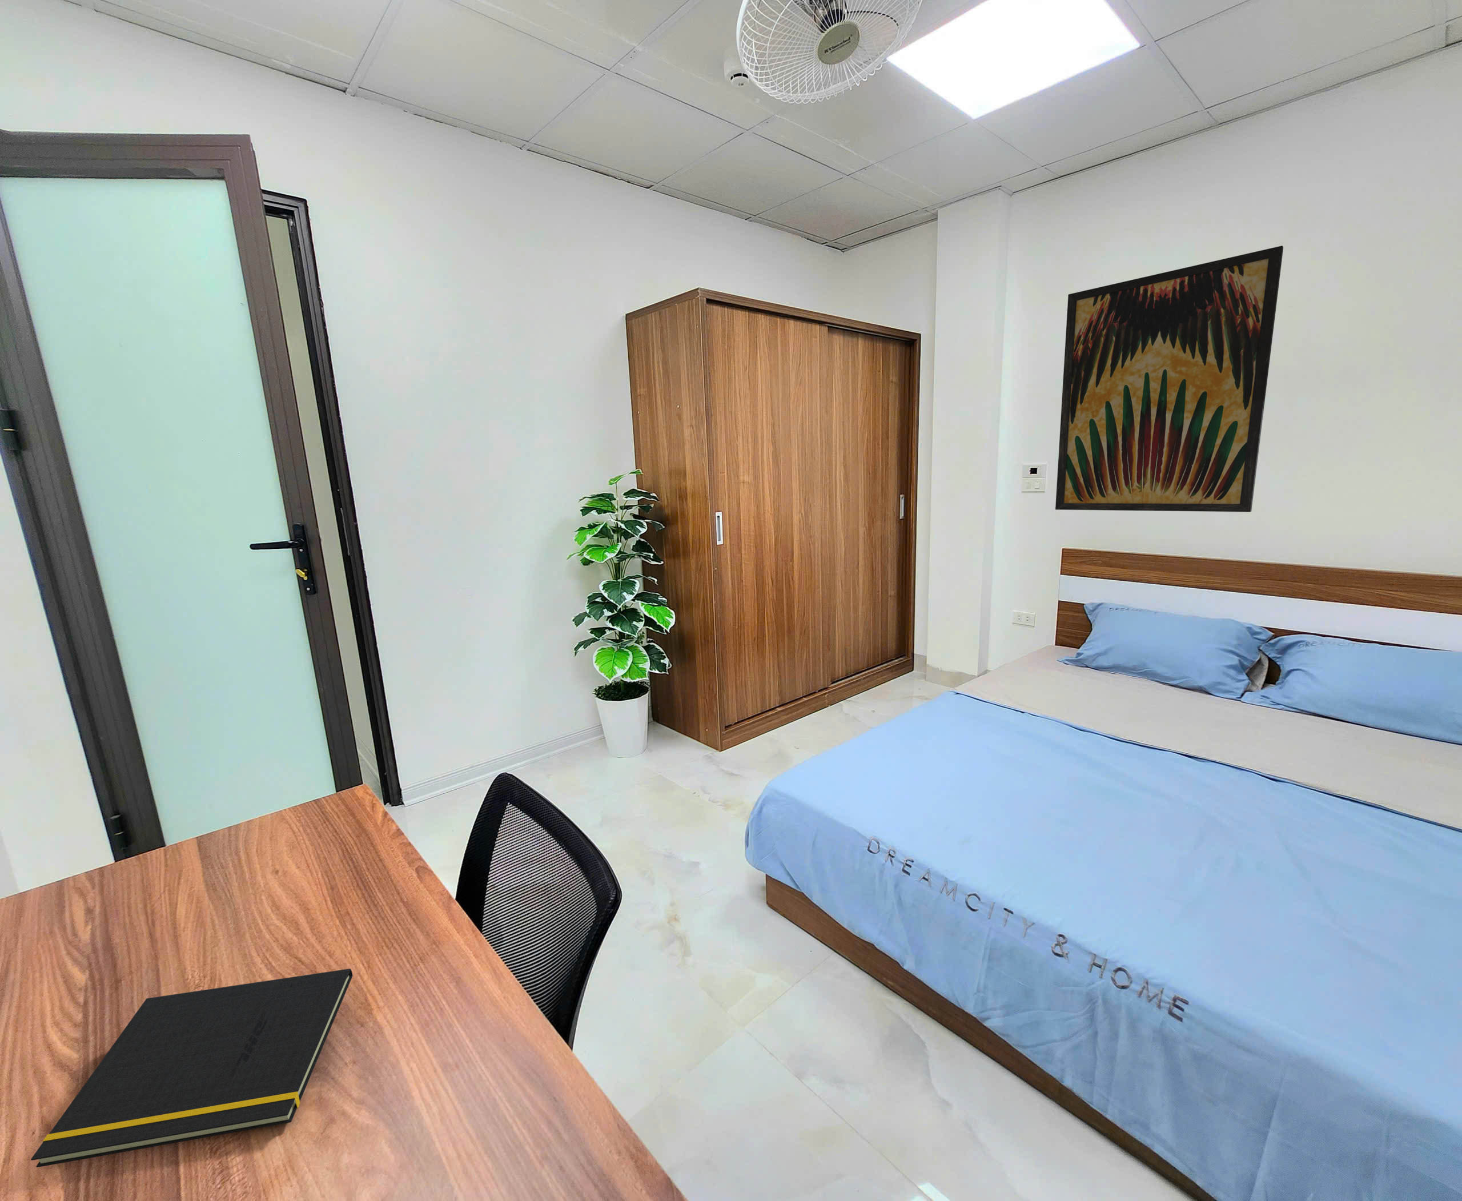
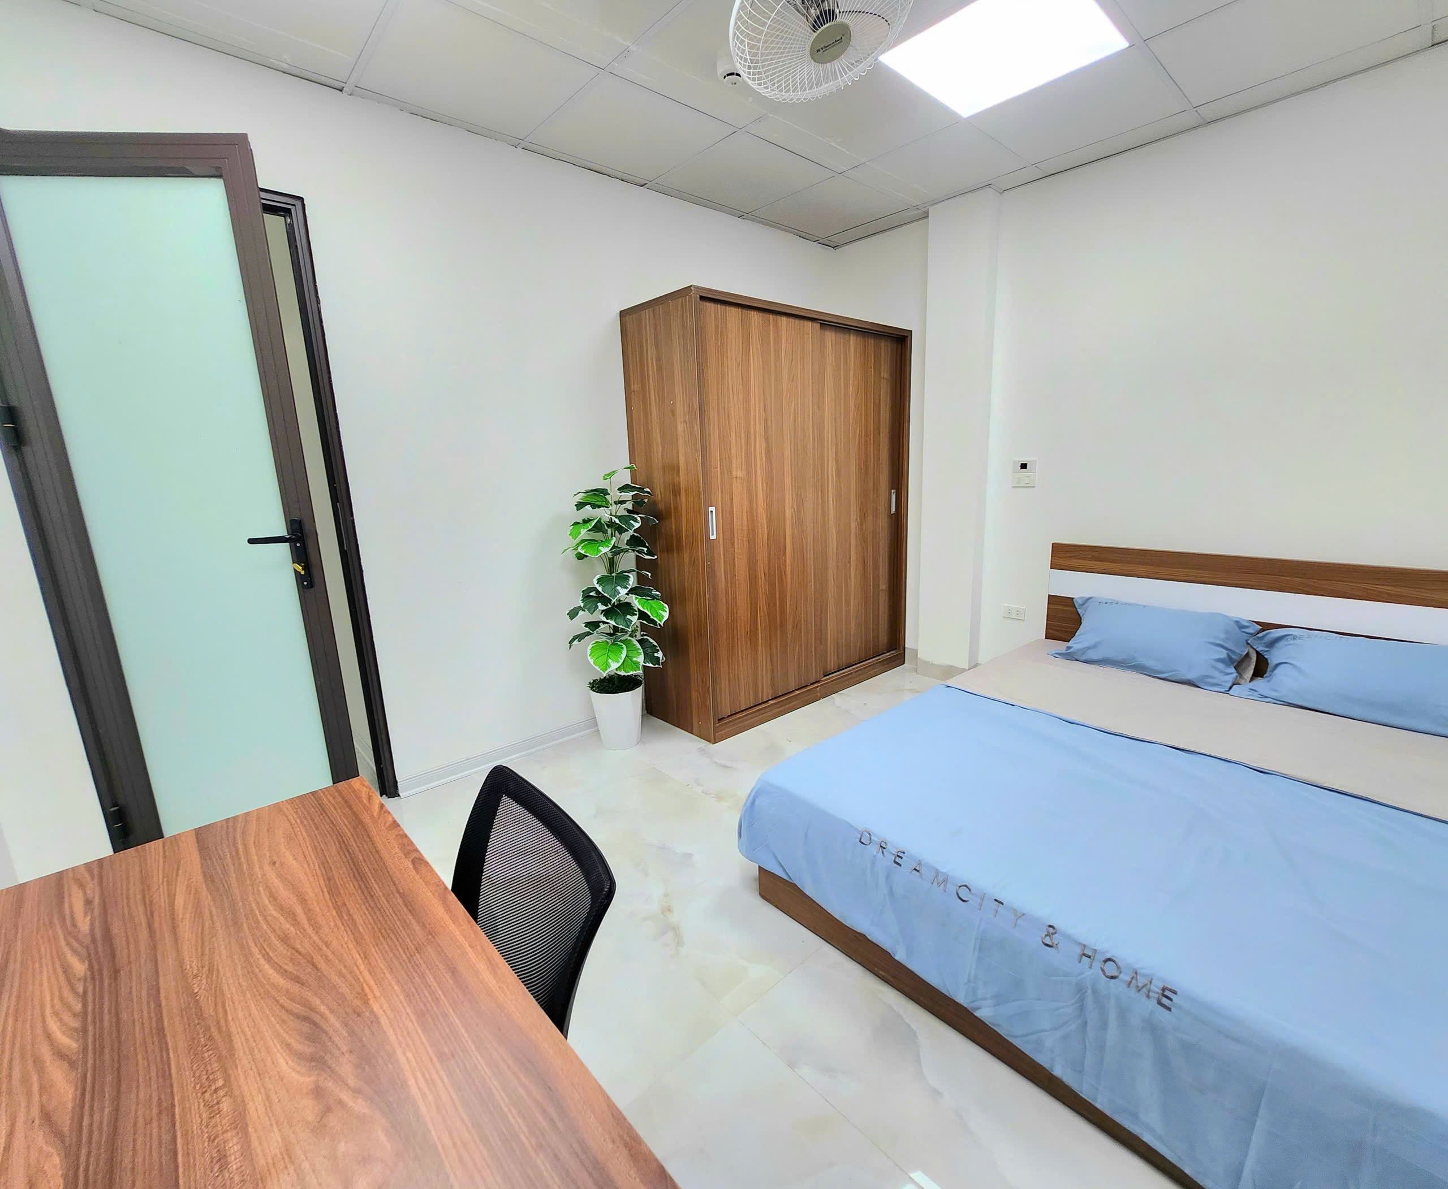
- notepad (212, 1055)
- wall art (1154, 396)
